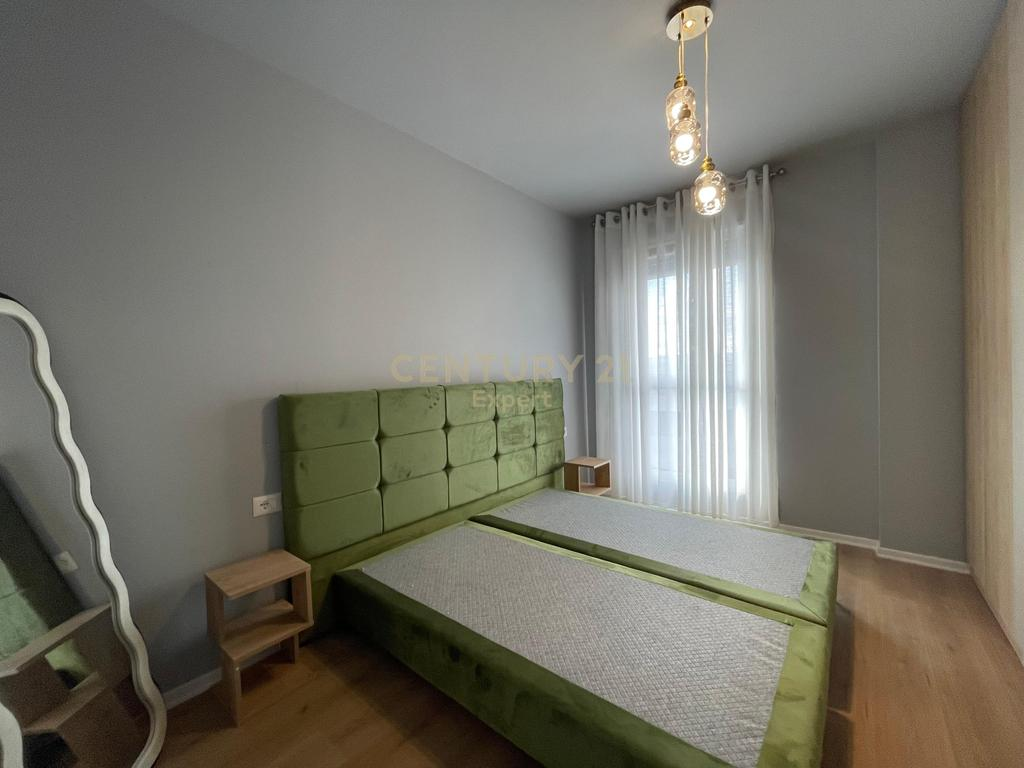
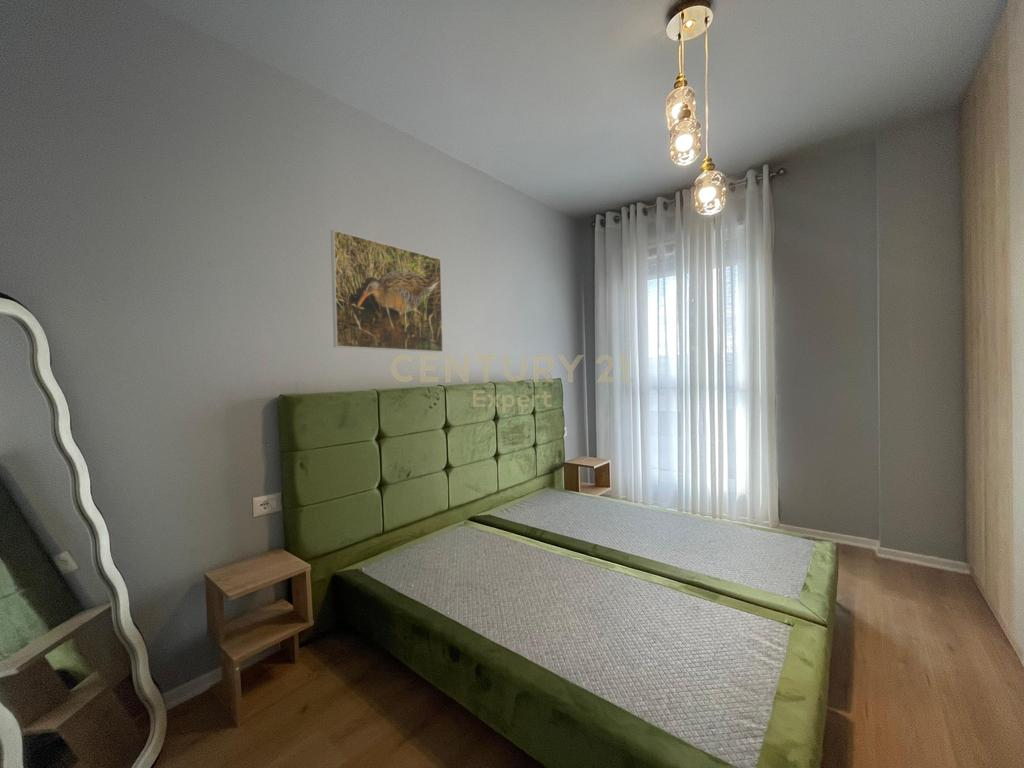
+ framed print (393, 298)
